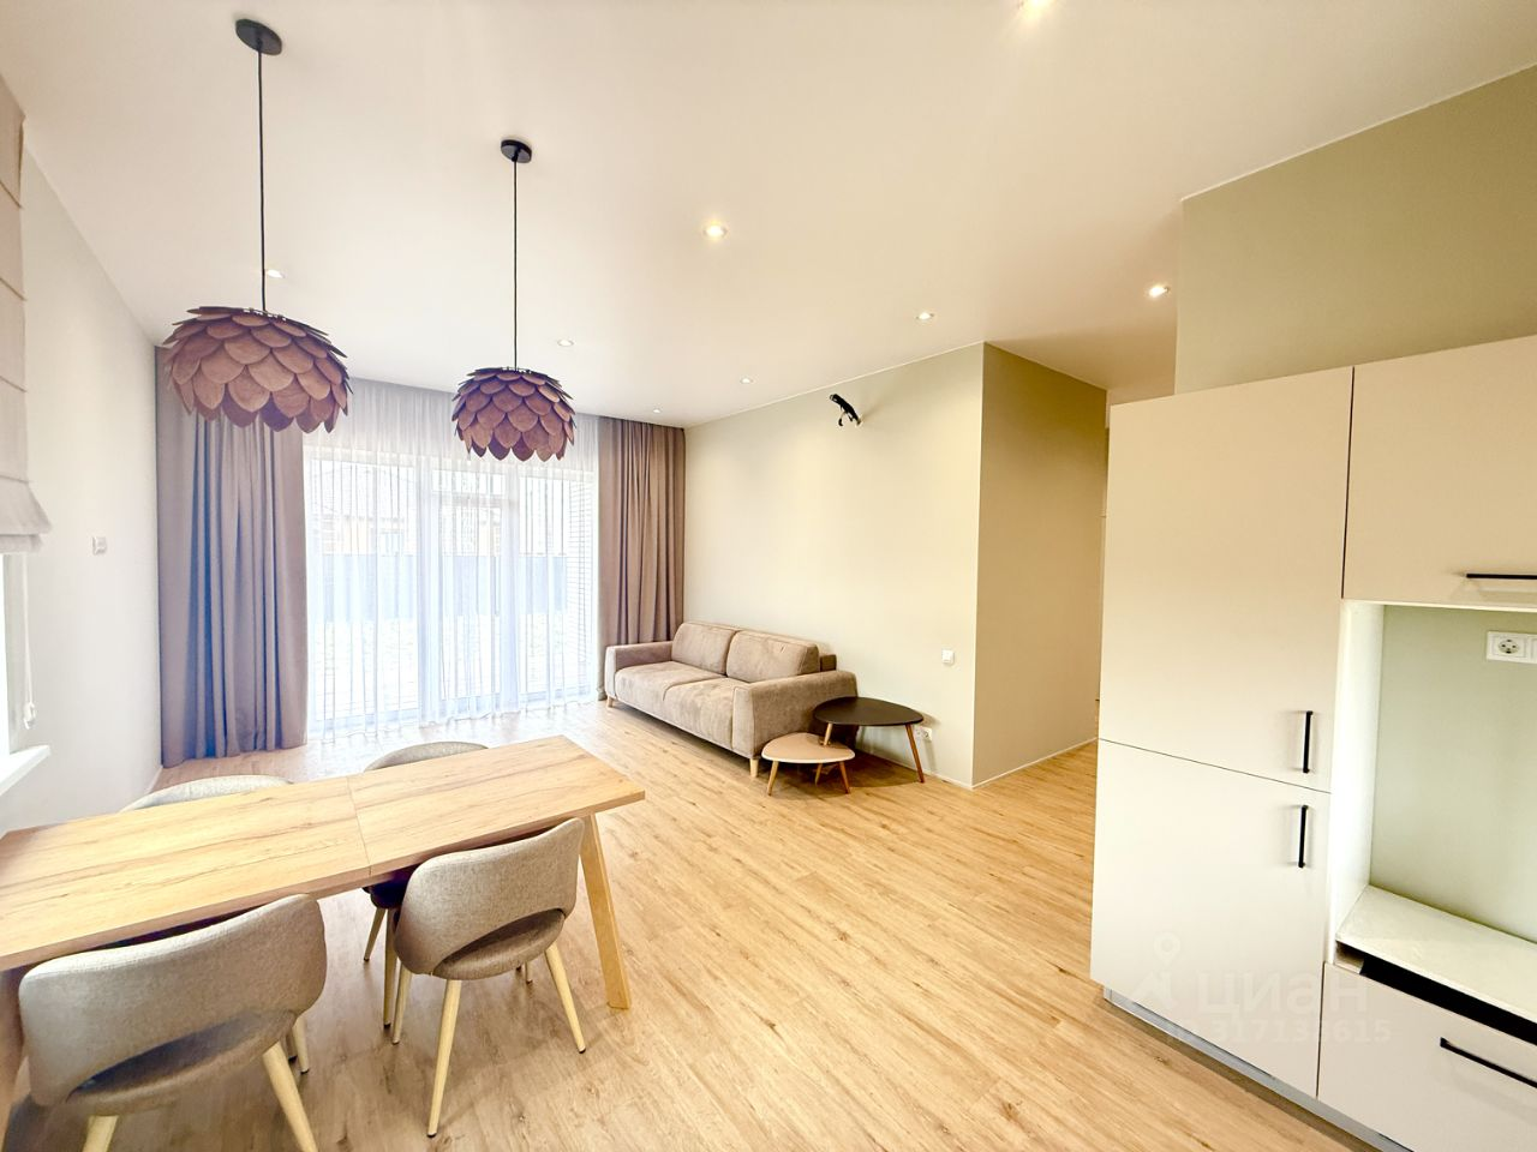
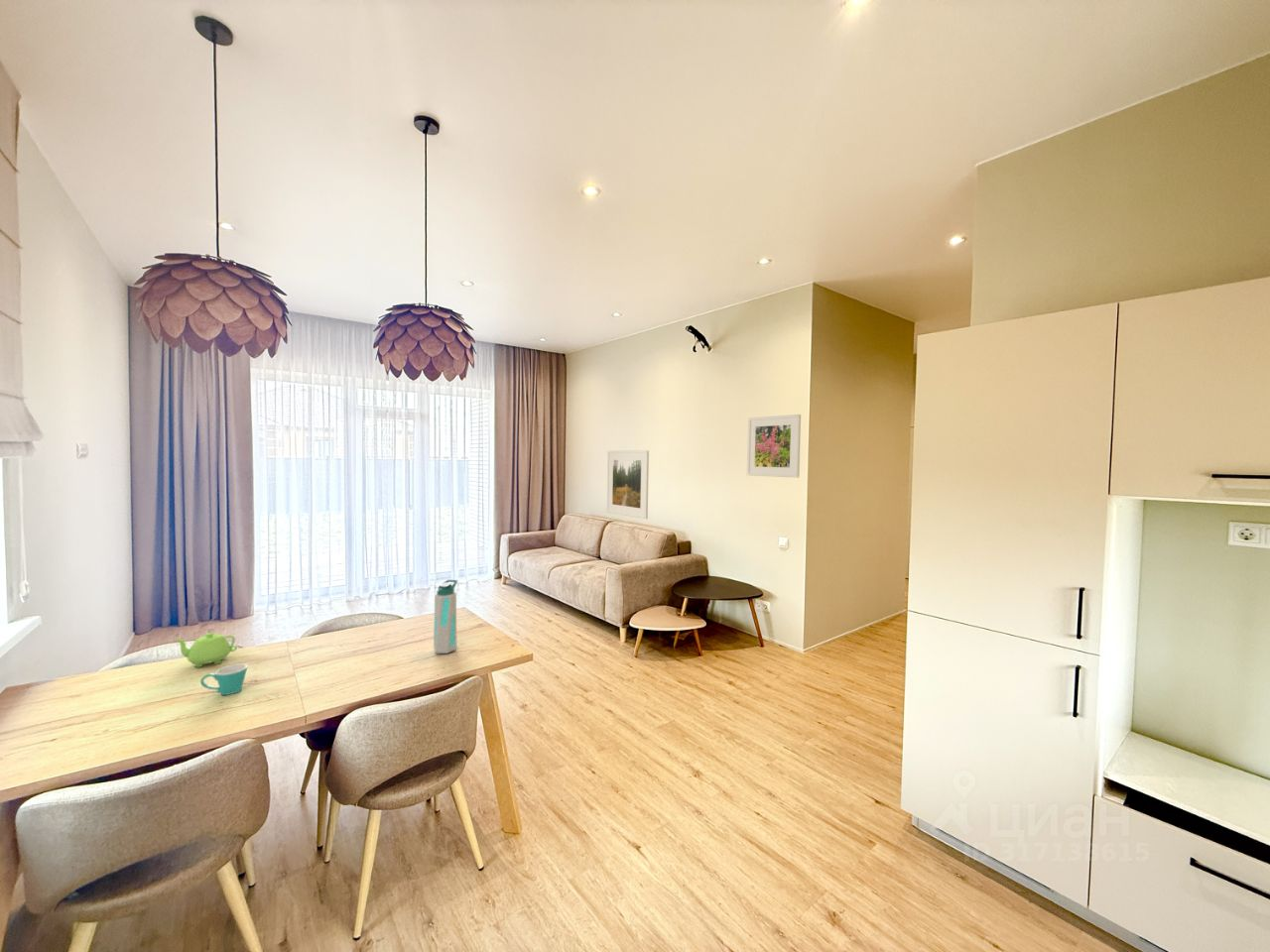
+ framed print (626, 483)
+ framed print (772, 446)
+ mug (224, 681)
+ water bottle (445, 616)
+ teapot (206, 648)
